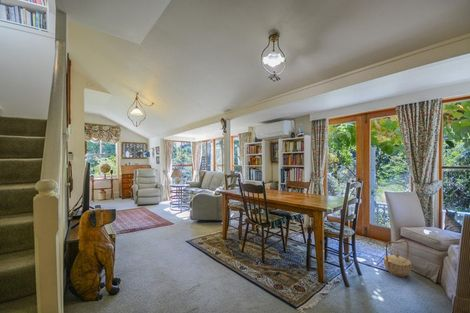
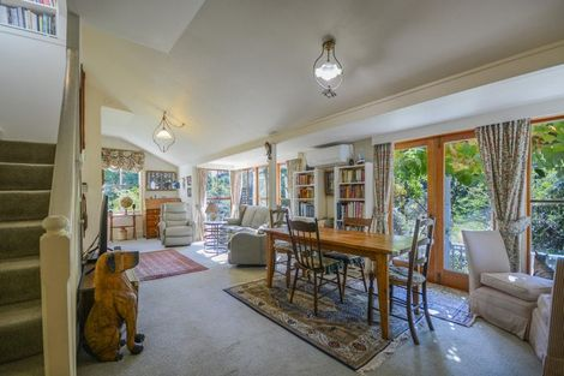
- basket (397, 256)
